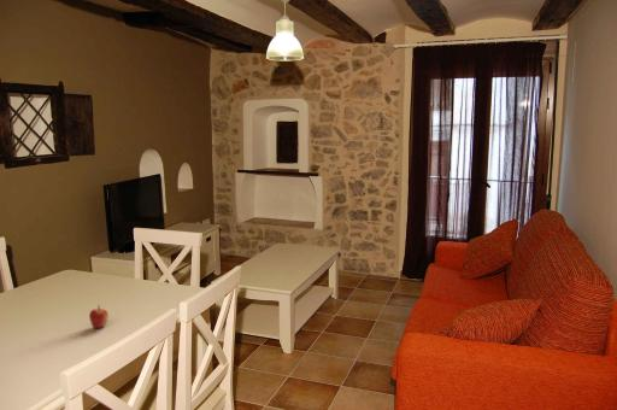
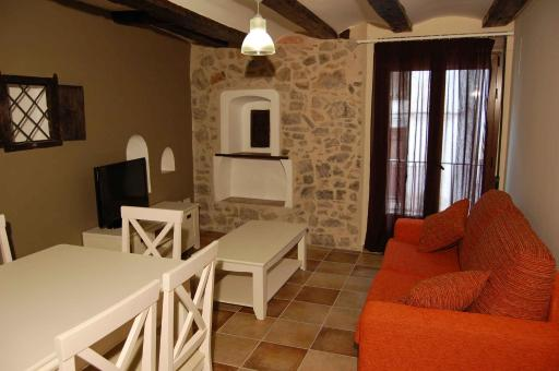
- fruit (99, 314)
